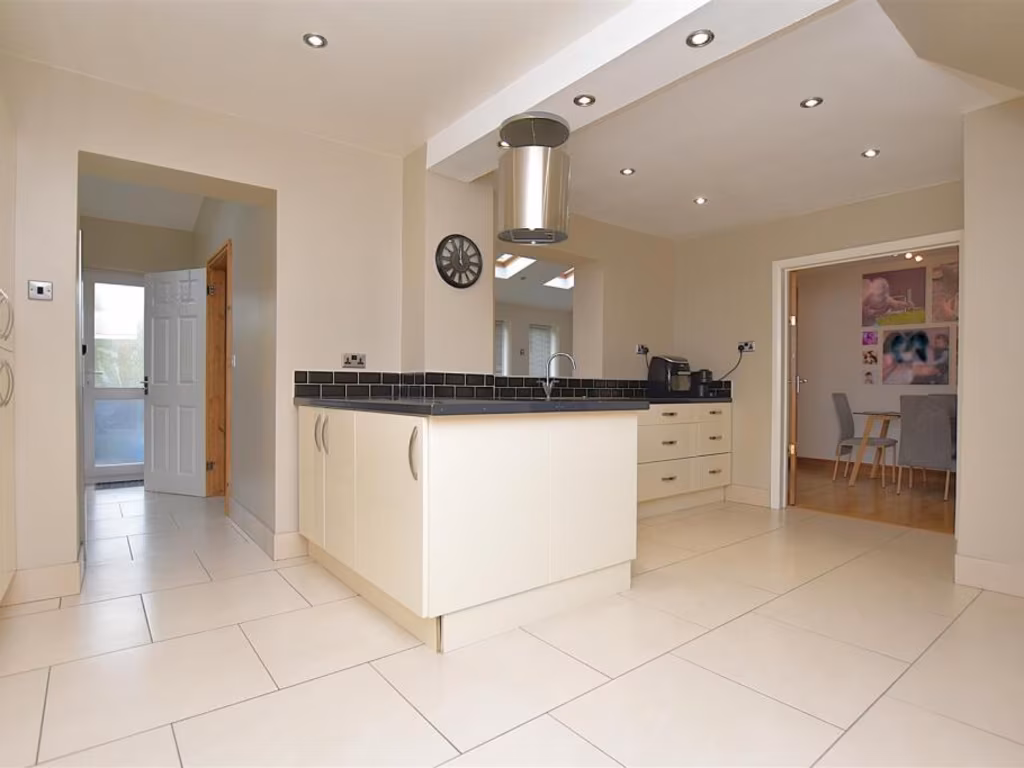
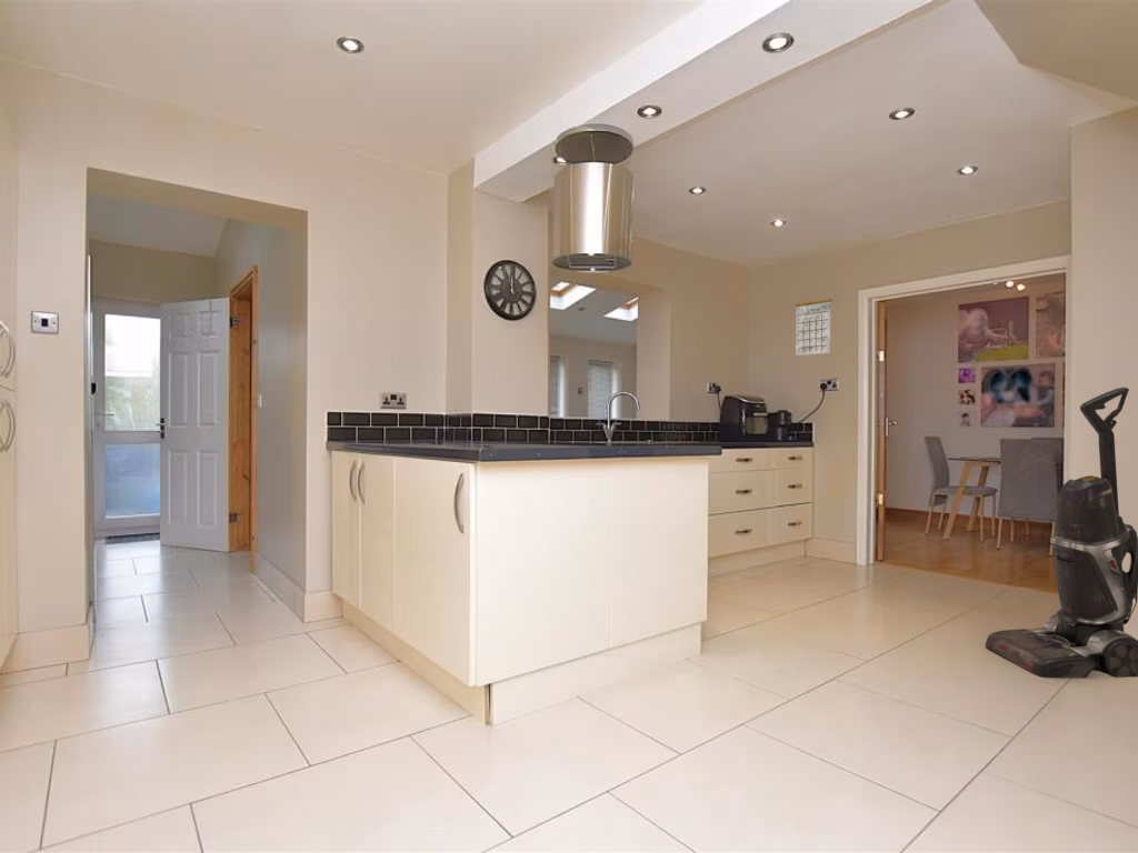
+ vacuum cleaner (1062, 524)
+ calendar (812, 321)
